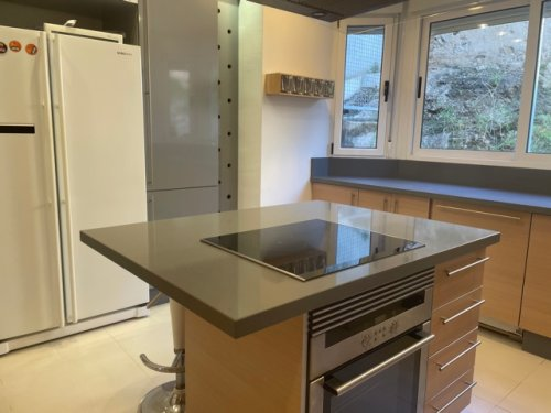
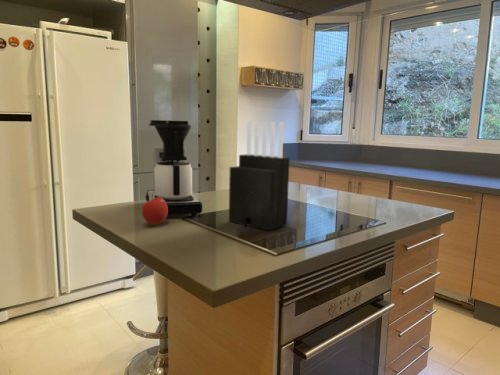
+ coffee maker (172, 165)
+ knife block (256, 173)
+ fruit (155, 209)
